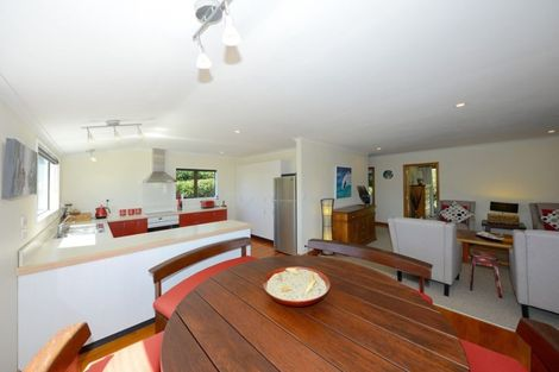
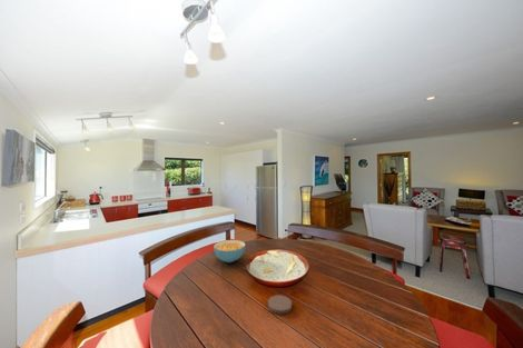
+ coaster (279, 304)
+ cereal bowl (229, 252)
